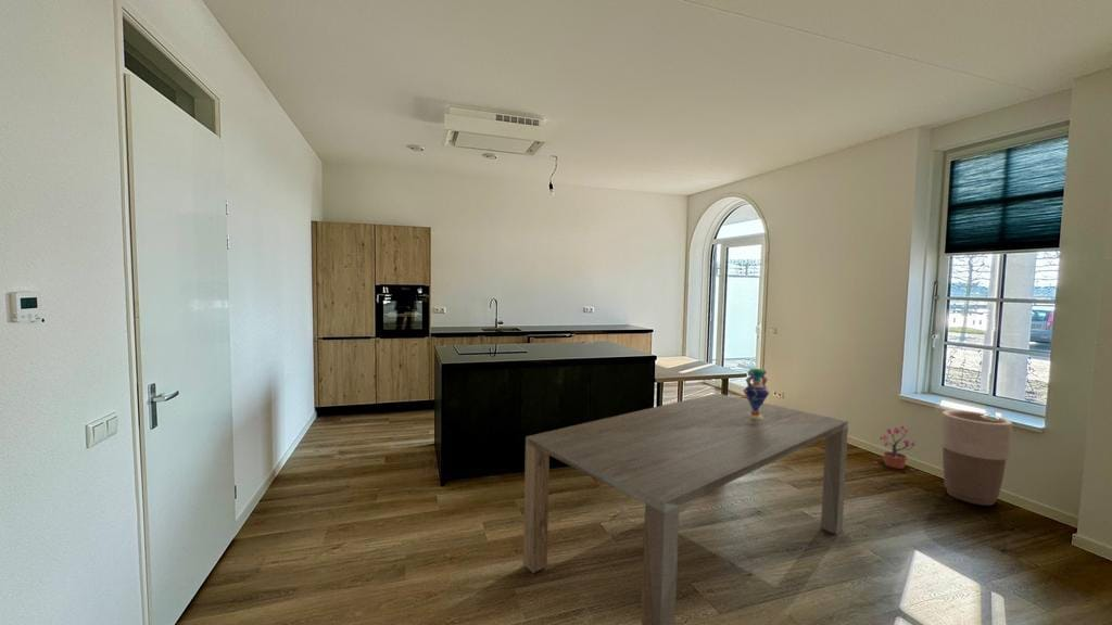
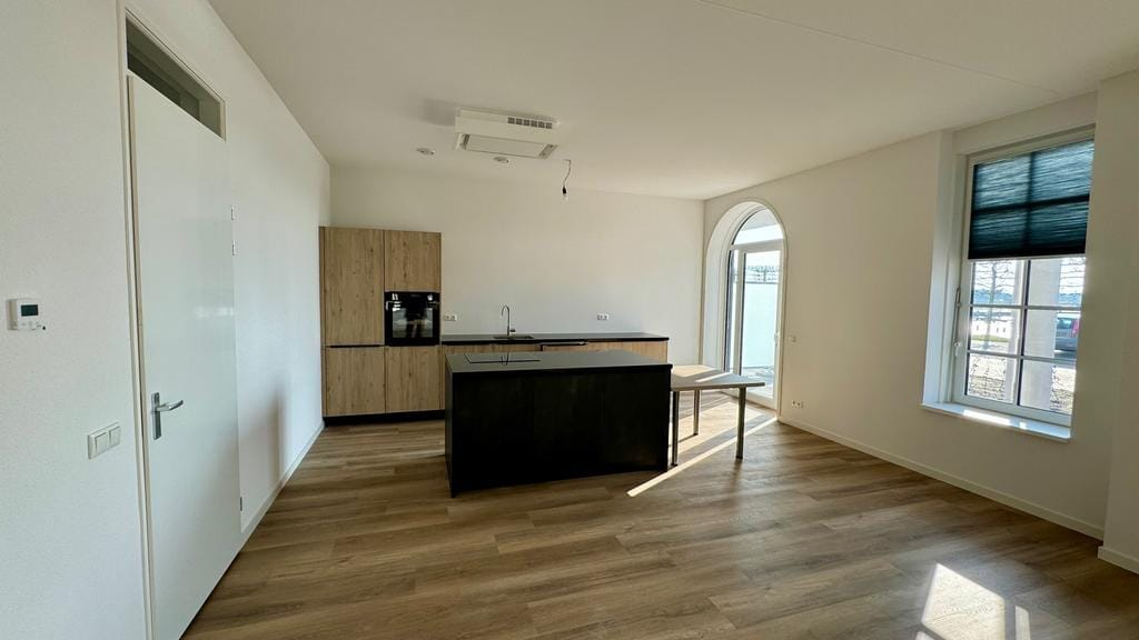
- vase (756, 393)
- planter (973, 457)
- dining table (697, 487)
- potted plant (893, 445)
